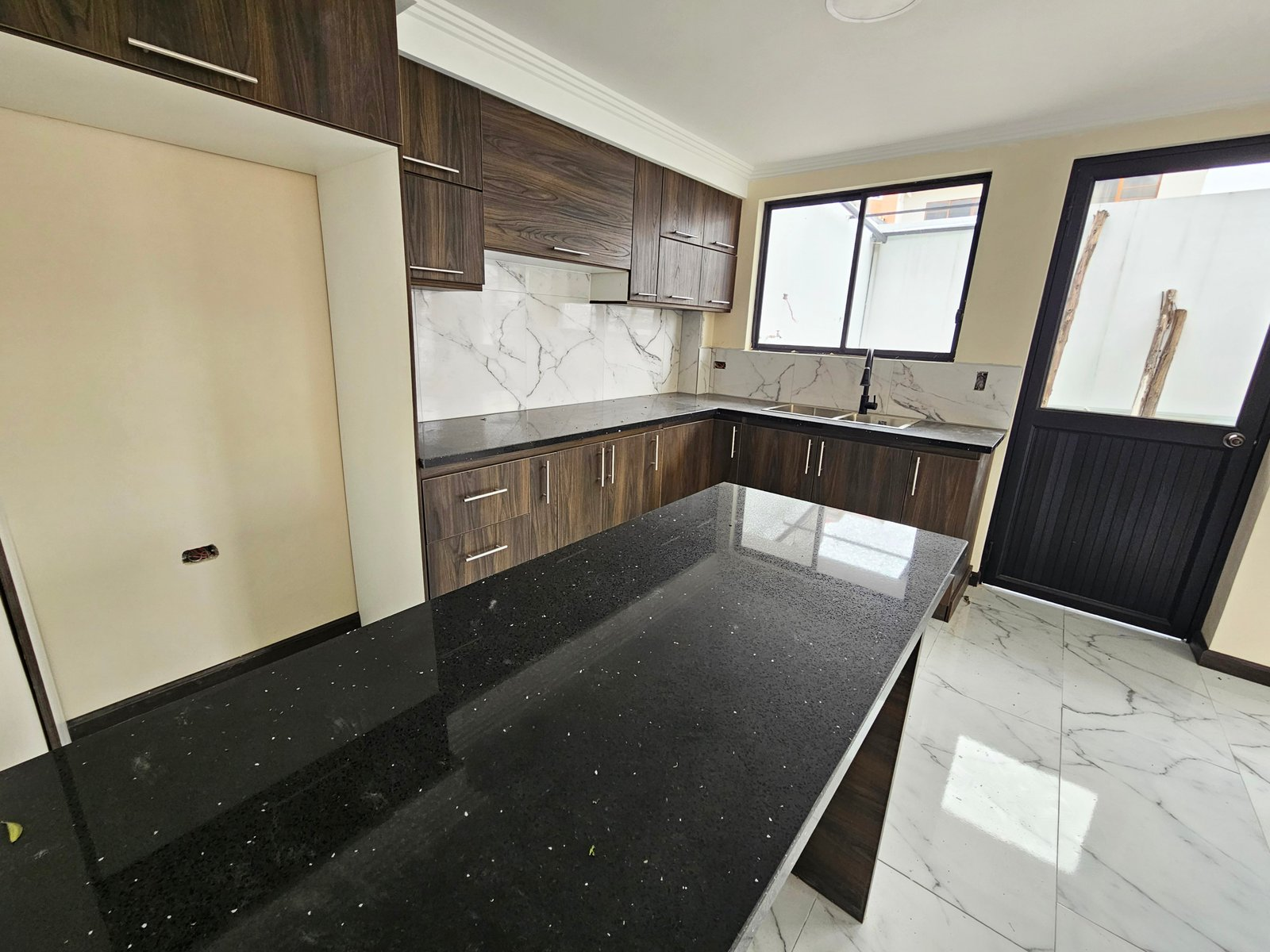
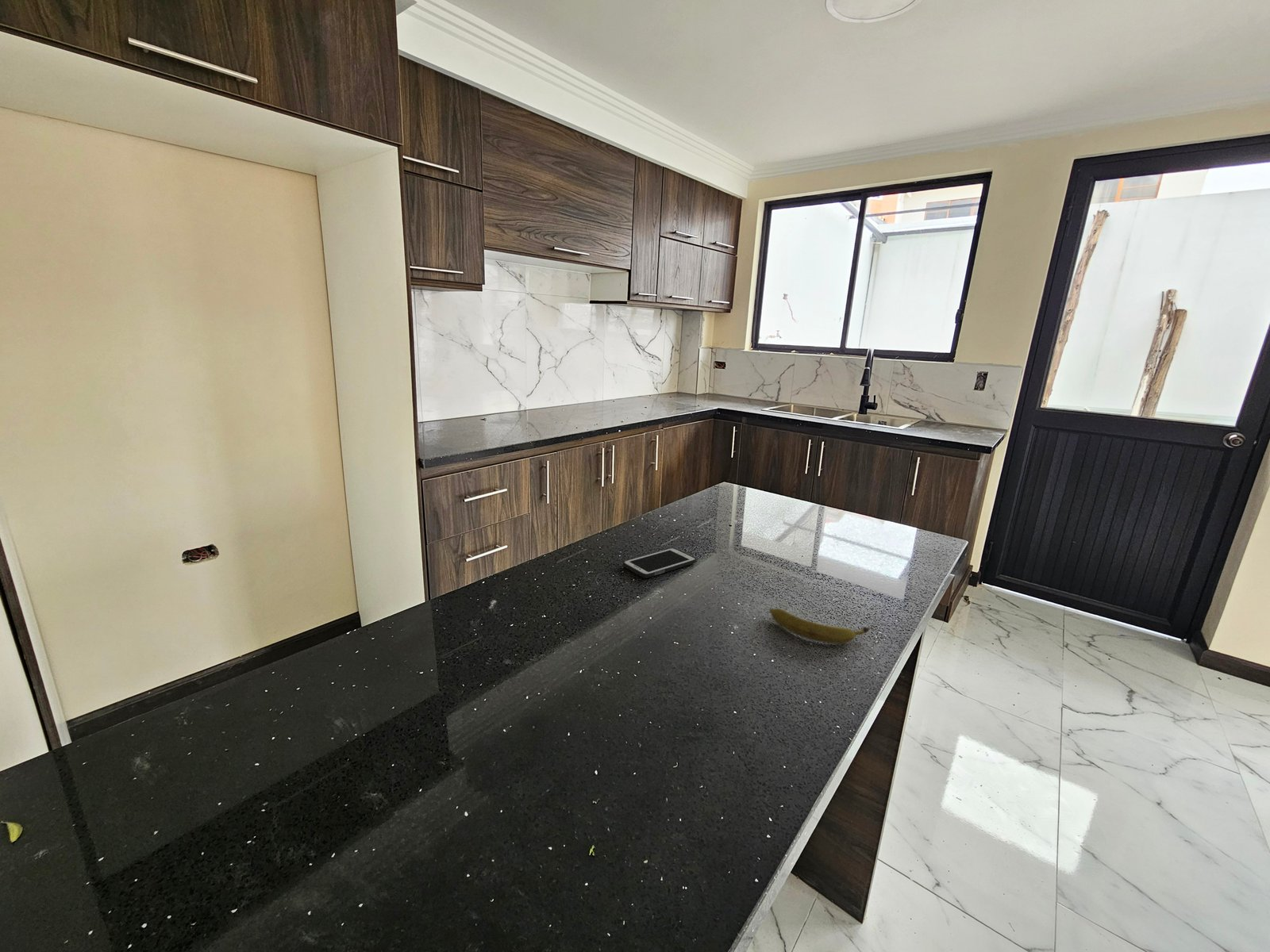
+ cell phone (660, 562)
+ banana (817, 624)
